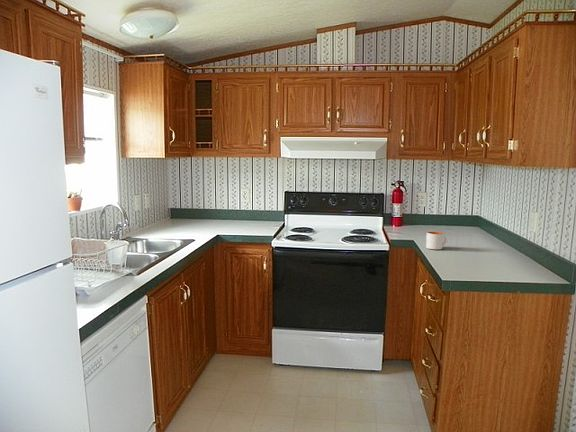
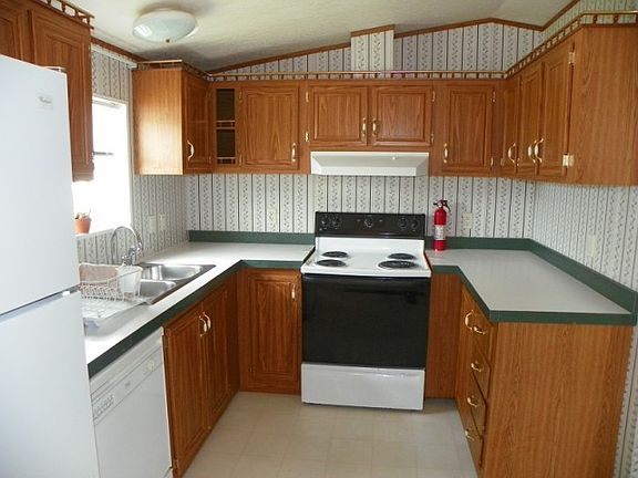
- mug (436, 240)
